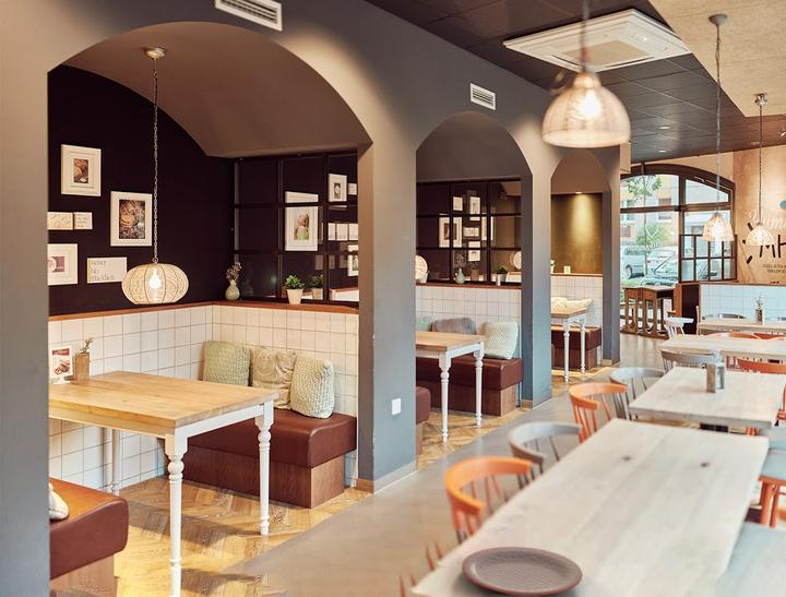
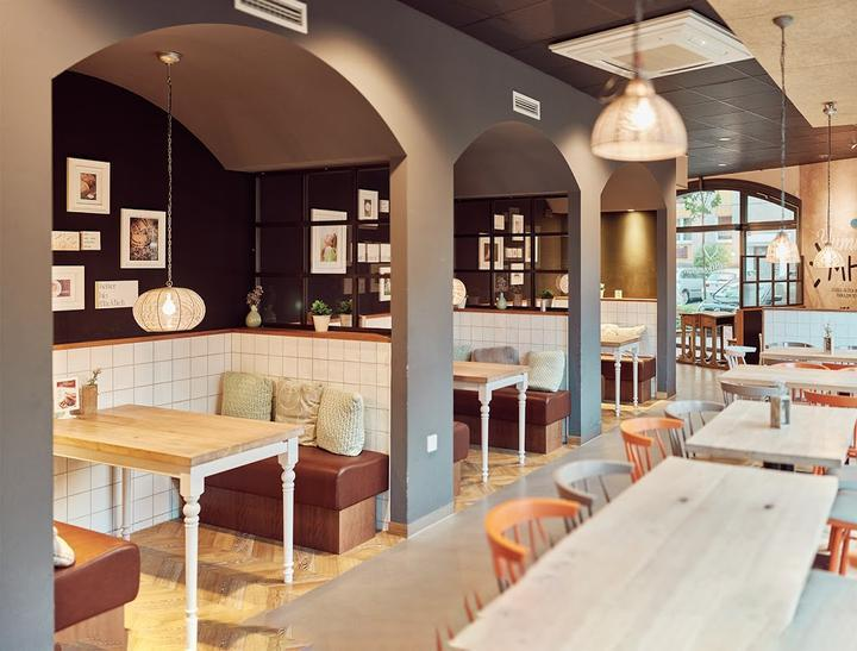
- plate (521, 572)
